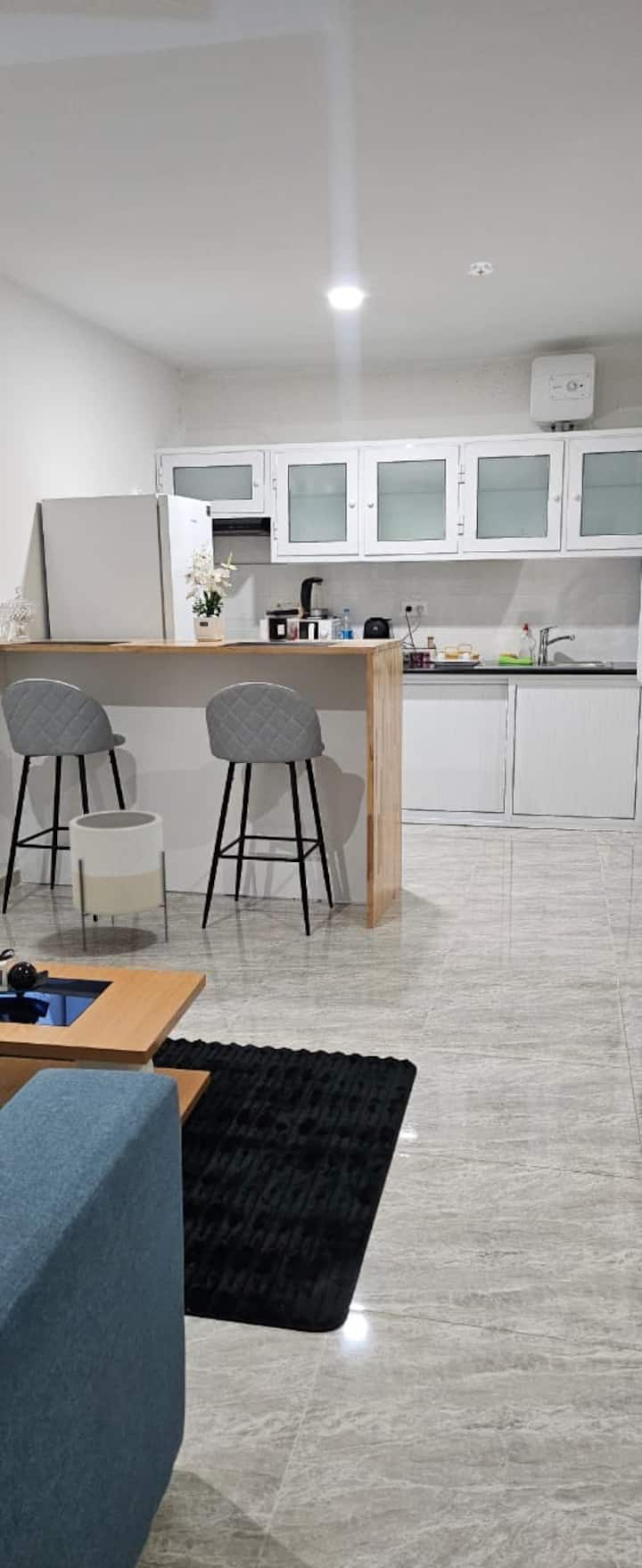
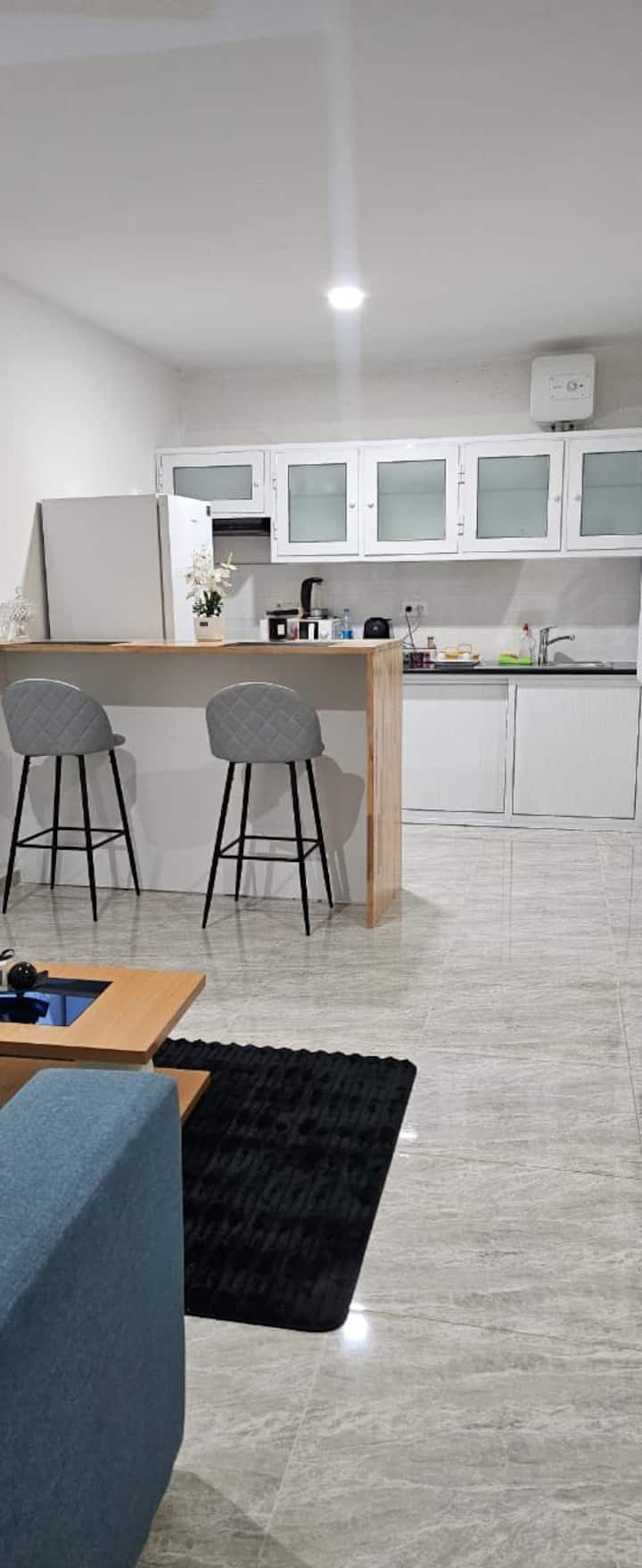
- planter (118, 880)
- smoke detector (480, 268)
